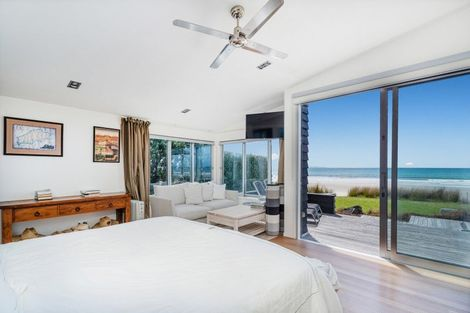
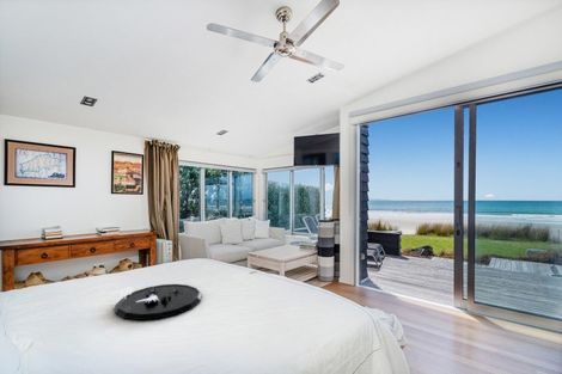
+ decorative tray (160, 292)
